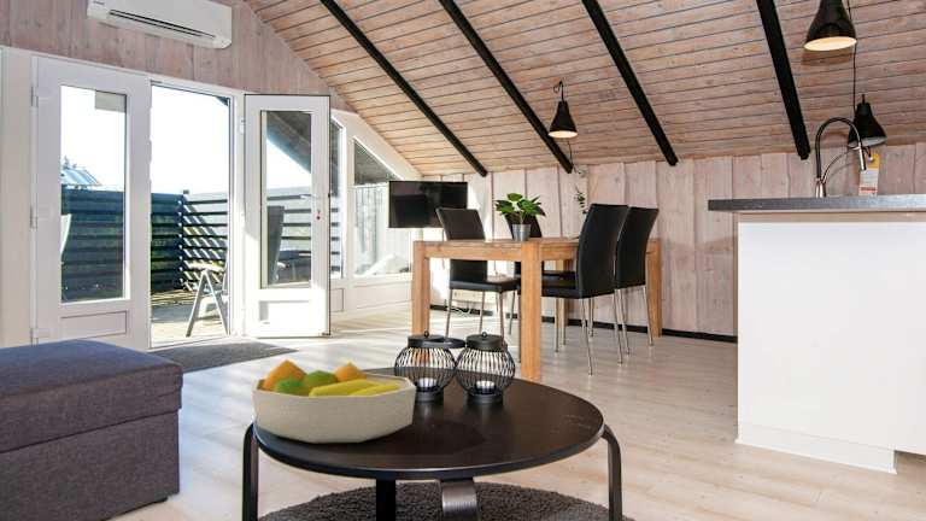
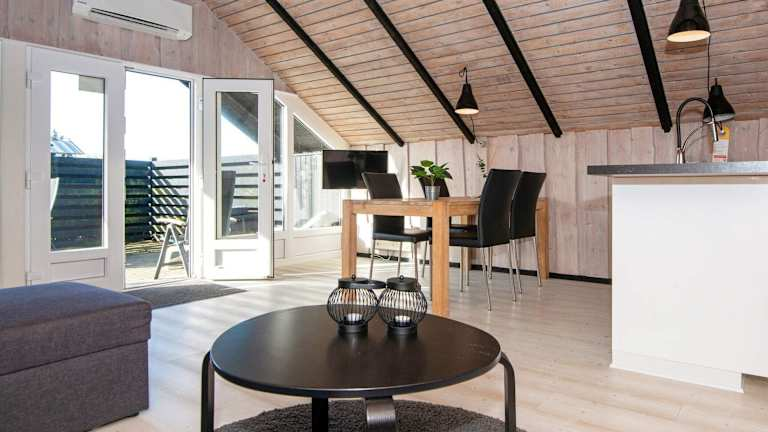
- fruit bowl (333, 396)
